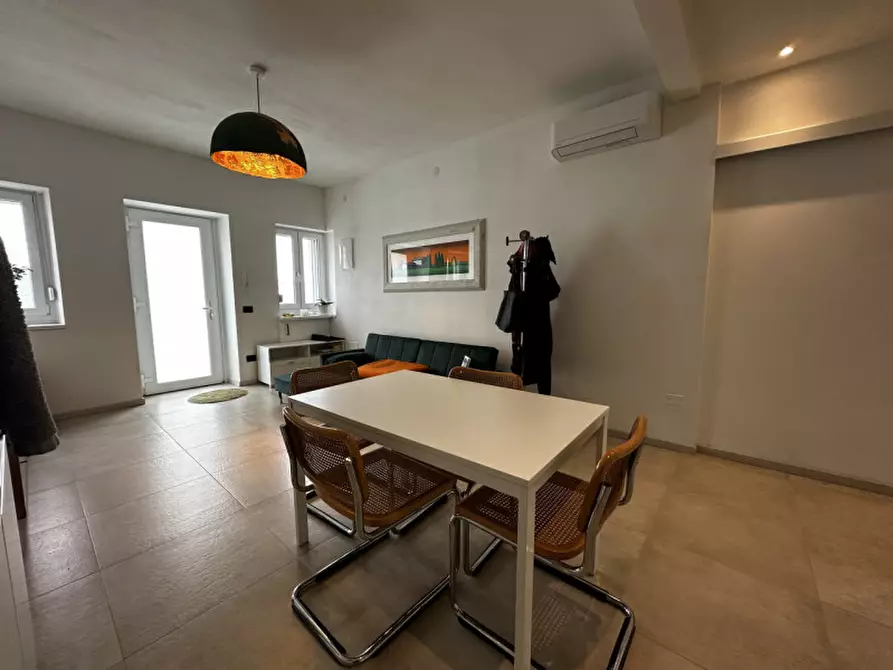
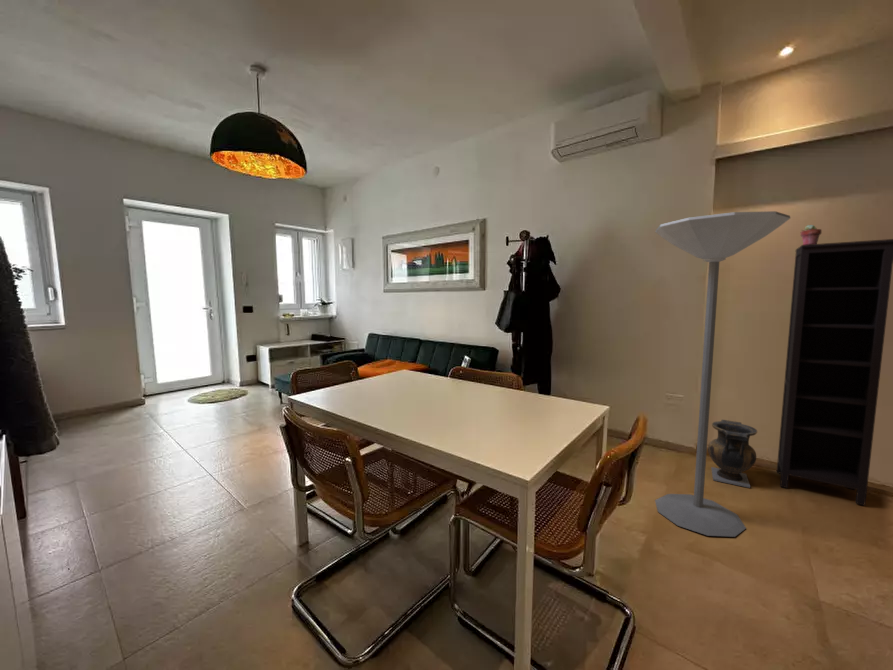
+ vase (731, 452)
+ floor lamp (706, 374)
+ bookcase (828, 369)
+ potted succulent (810, 234)
